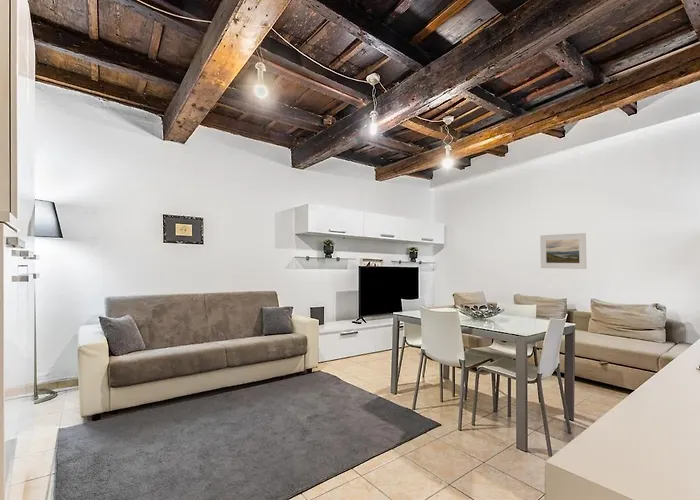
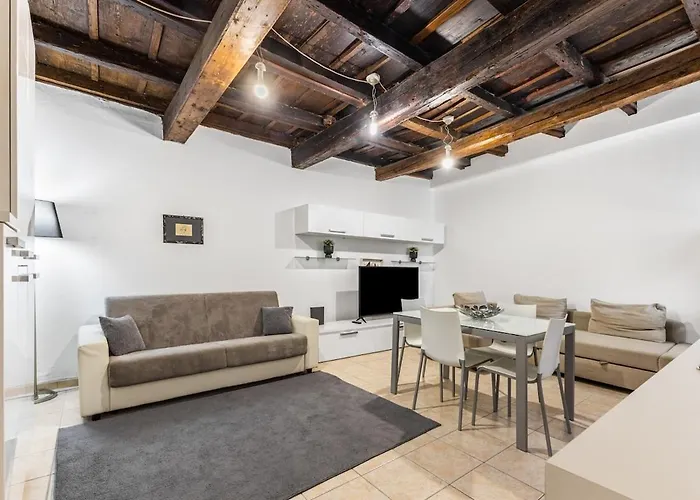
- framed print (562, 251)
